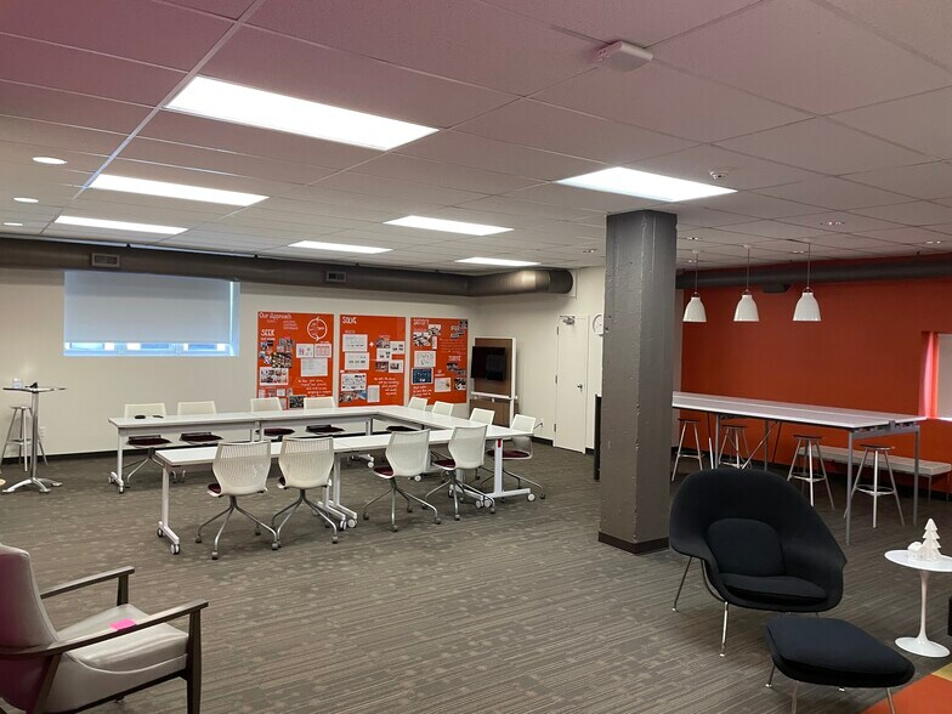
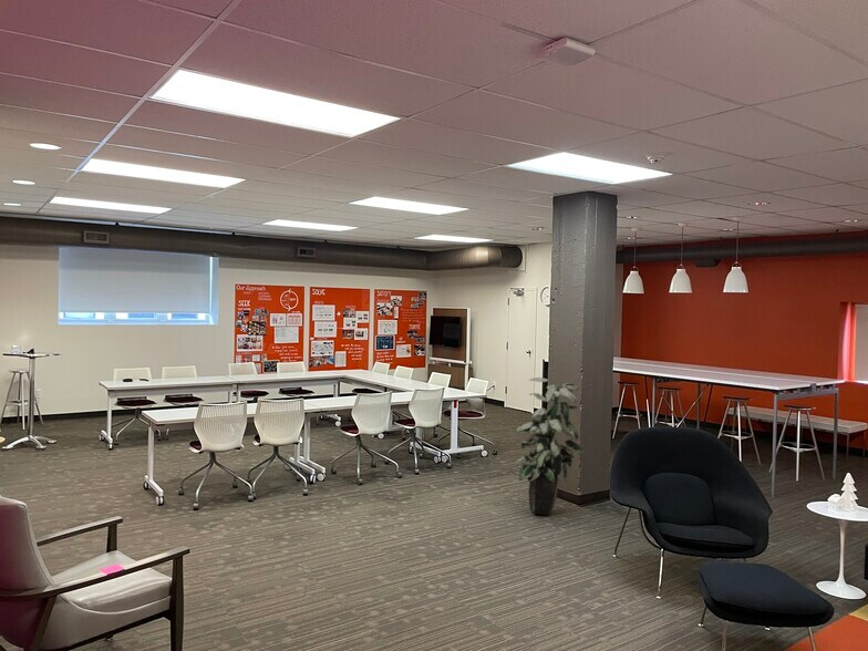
+ indoor plant (546, 444)
